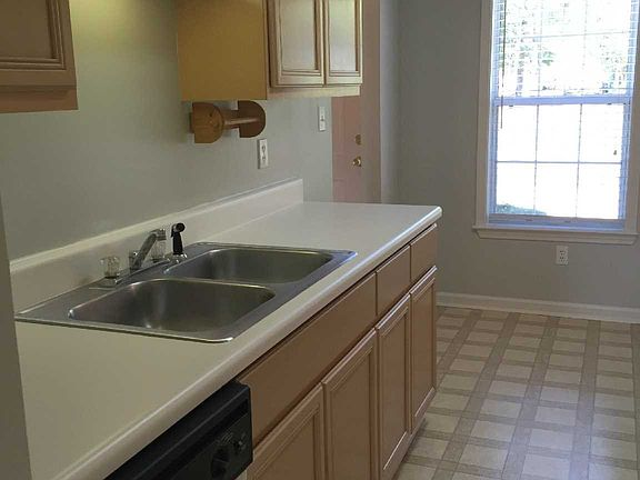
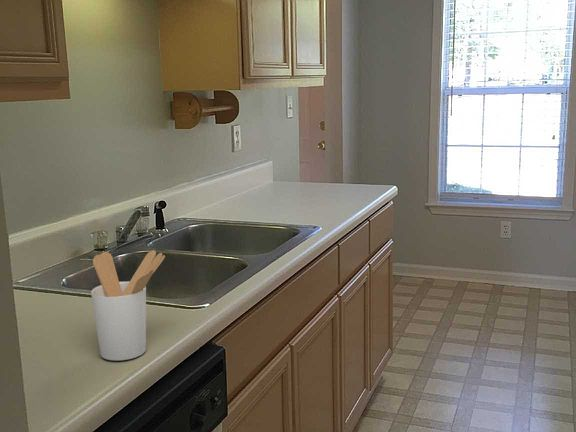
+ utensil holder (132, 301)
